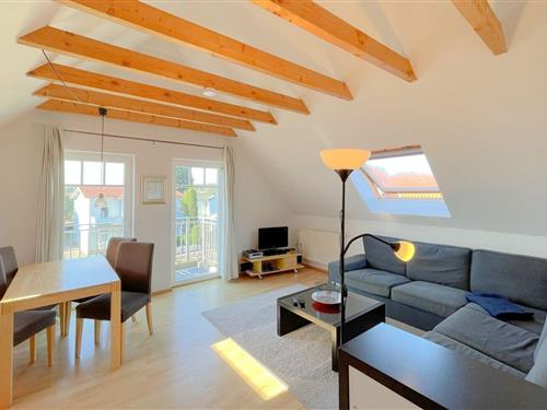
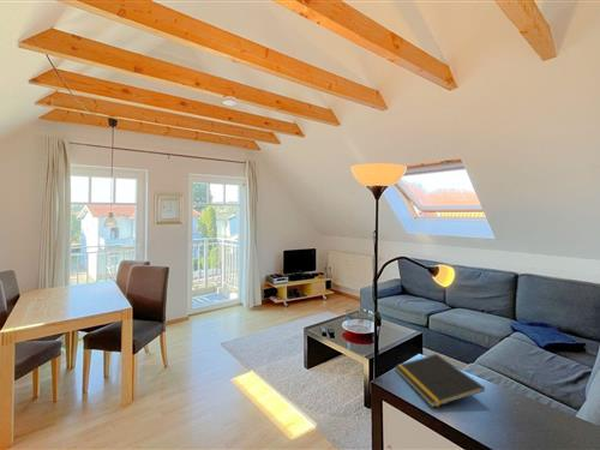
+ notepad (434, 377)
